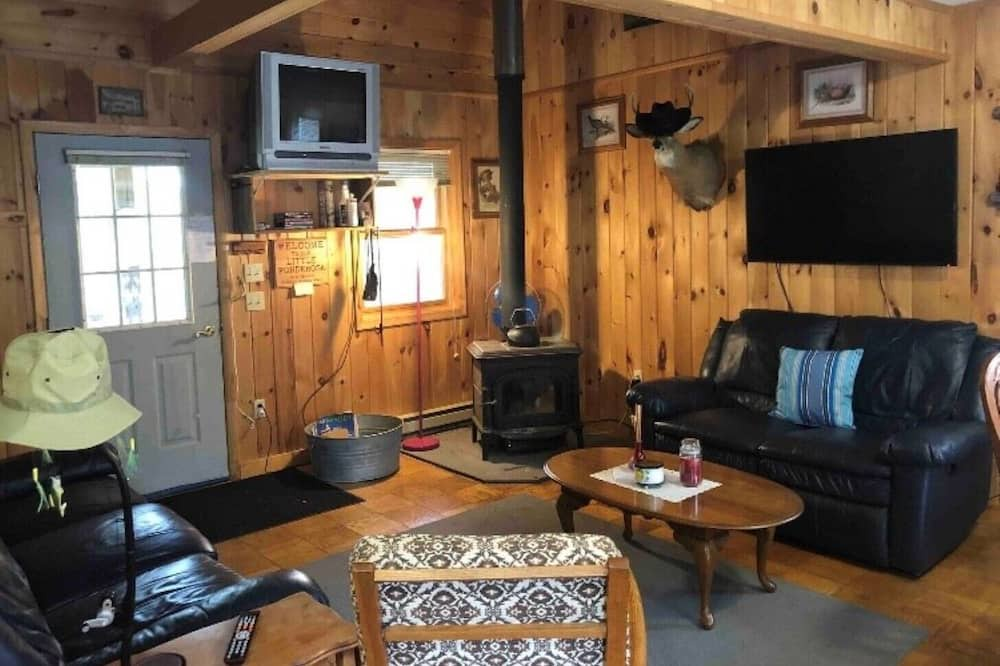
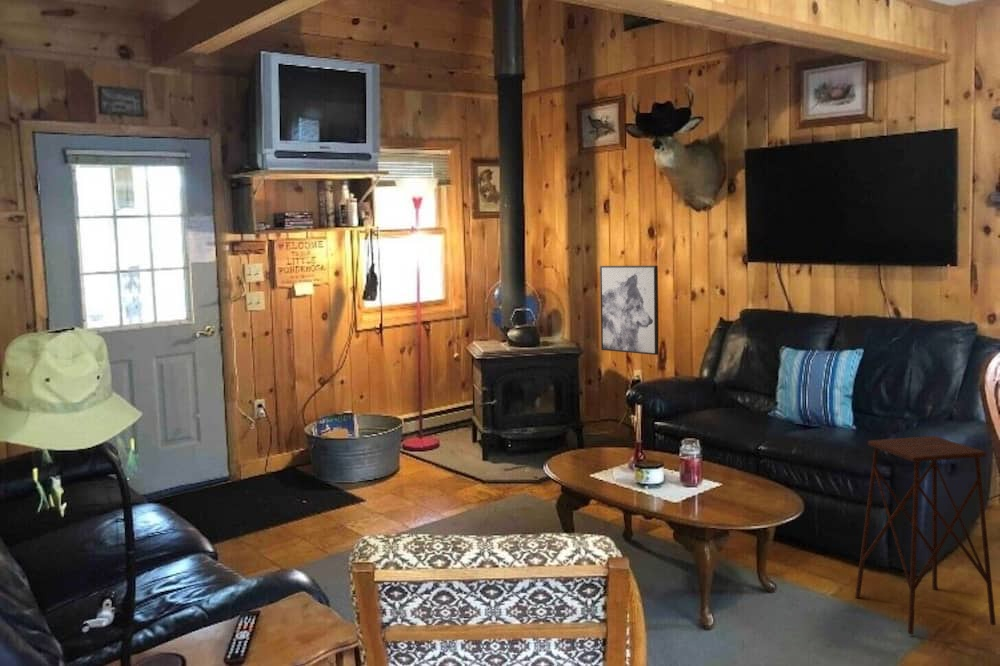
+ side table (920, 531)
+ wall art (628, 309)
